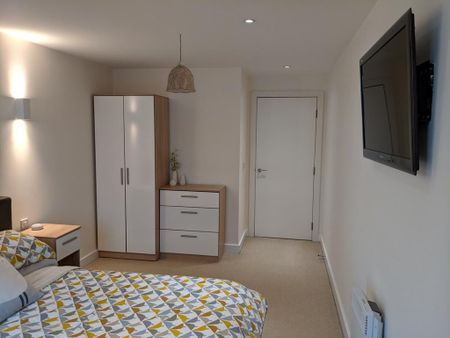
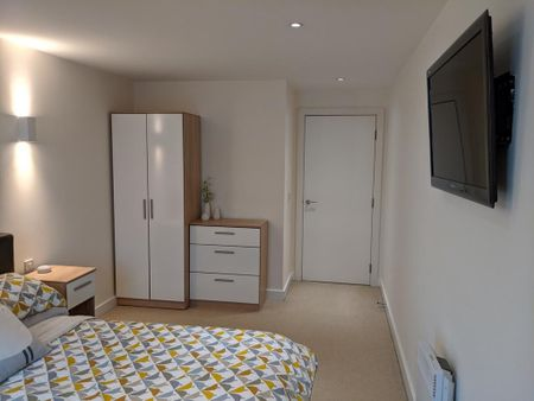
- pendant lamp (180, 62)
